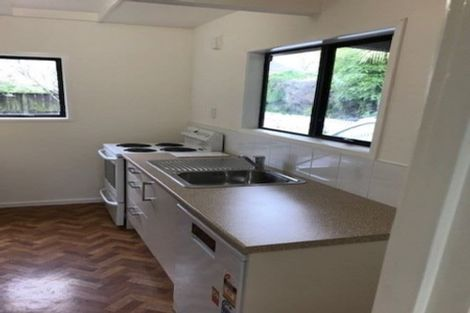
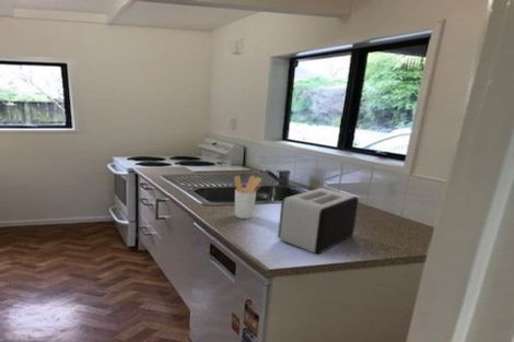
+ utensil holder (247, 196)
+ toaster (318, 217)
